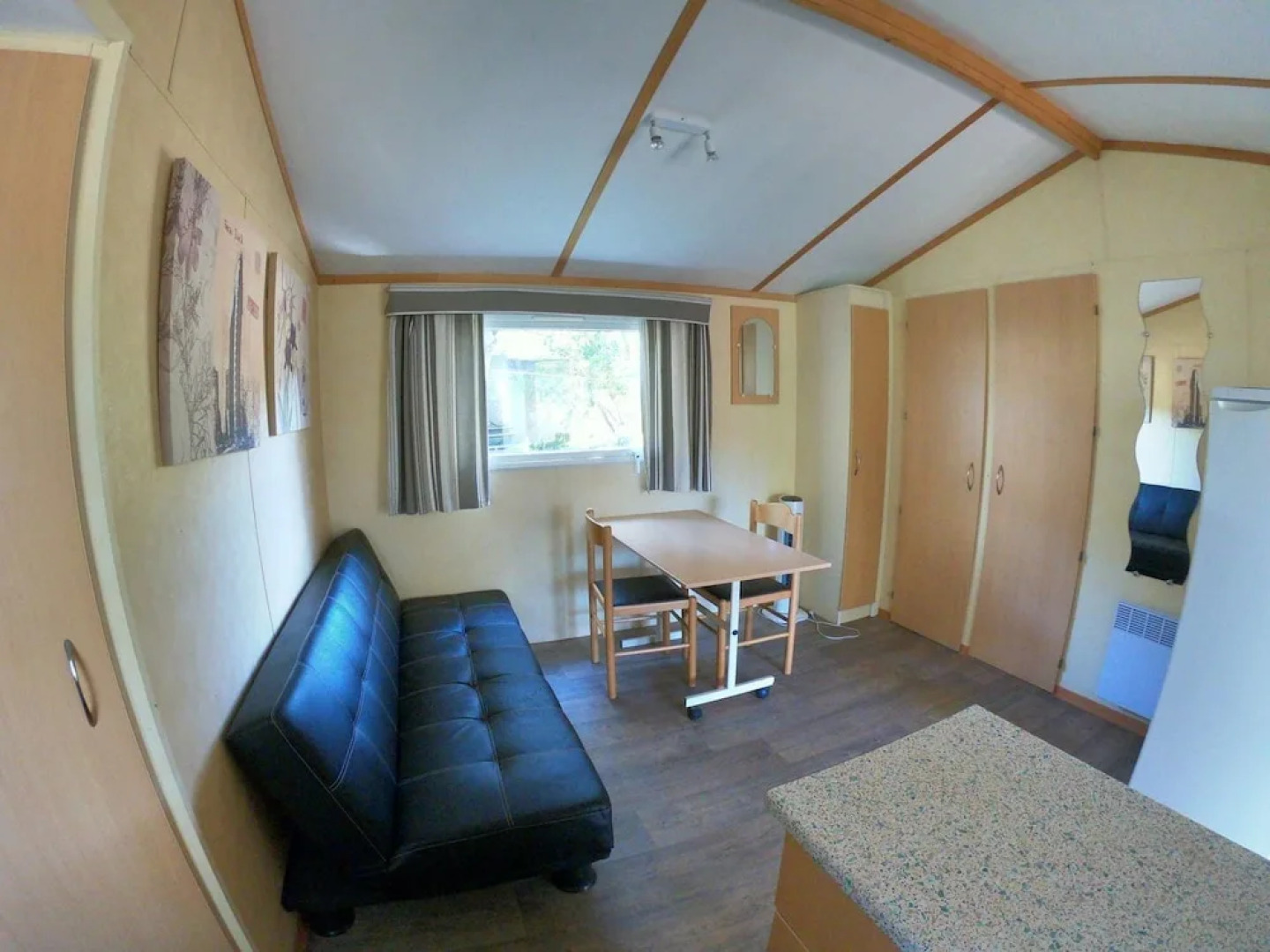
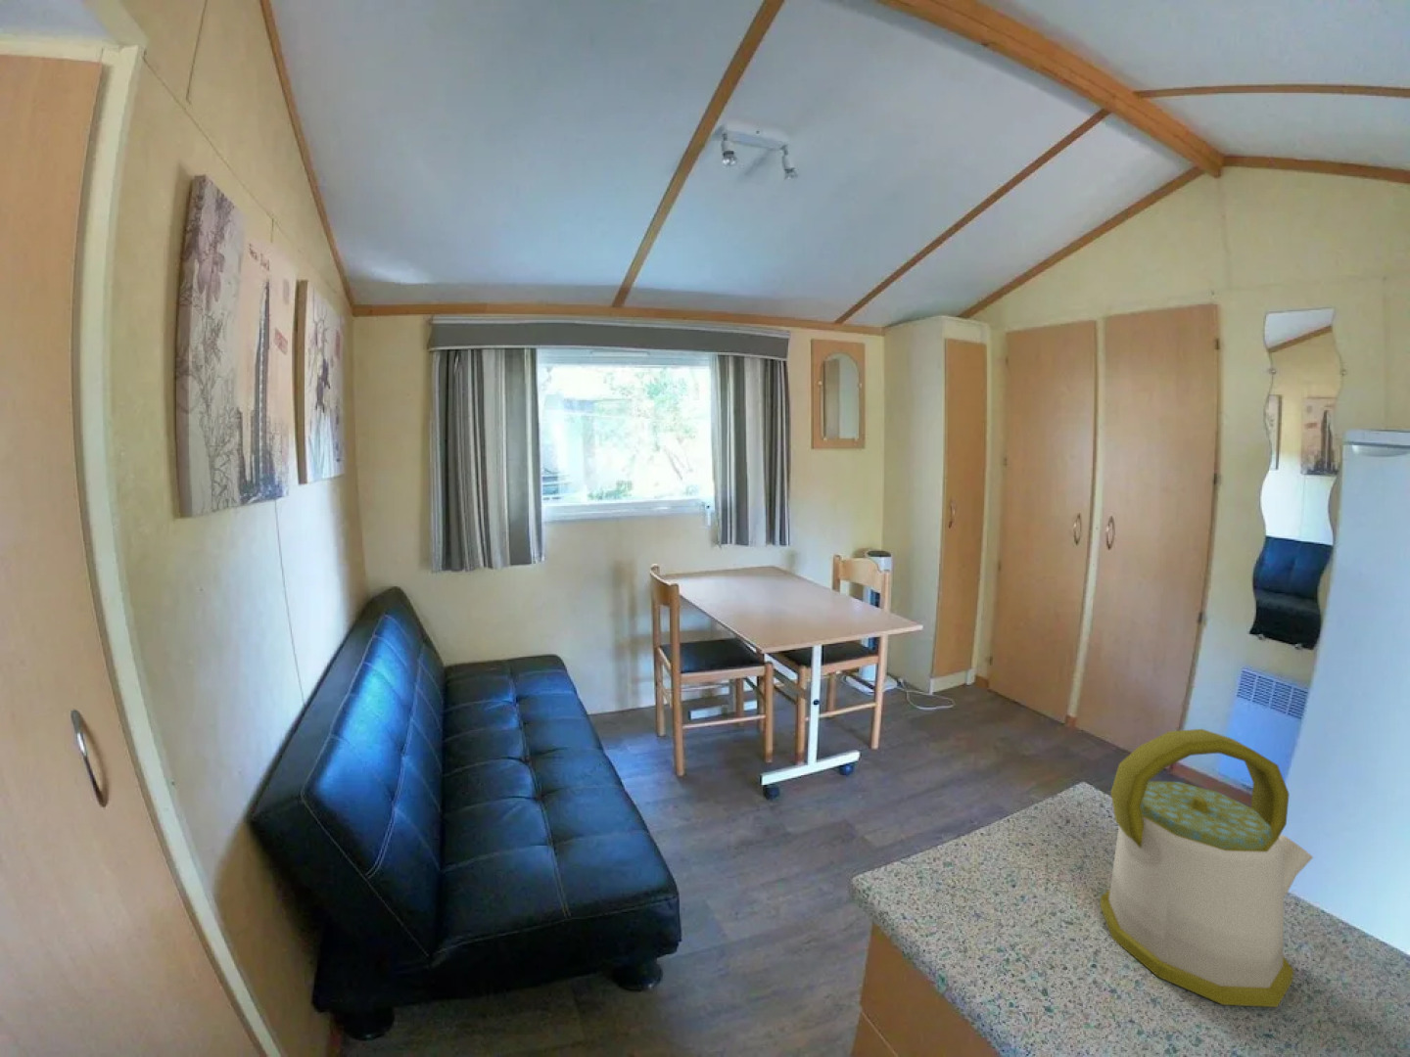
+ kettle (1211, 840)
